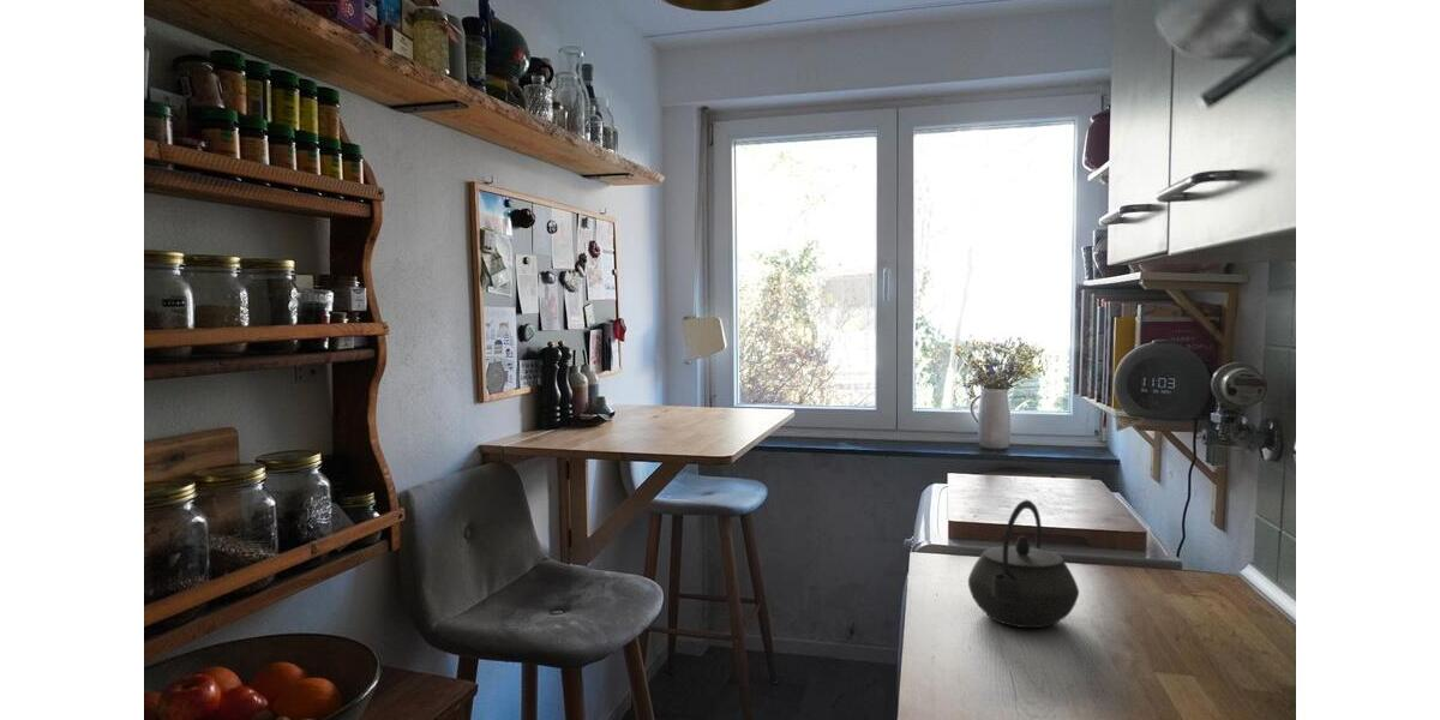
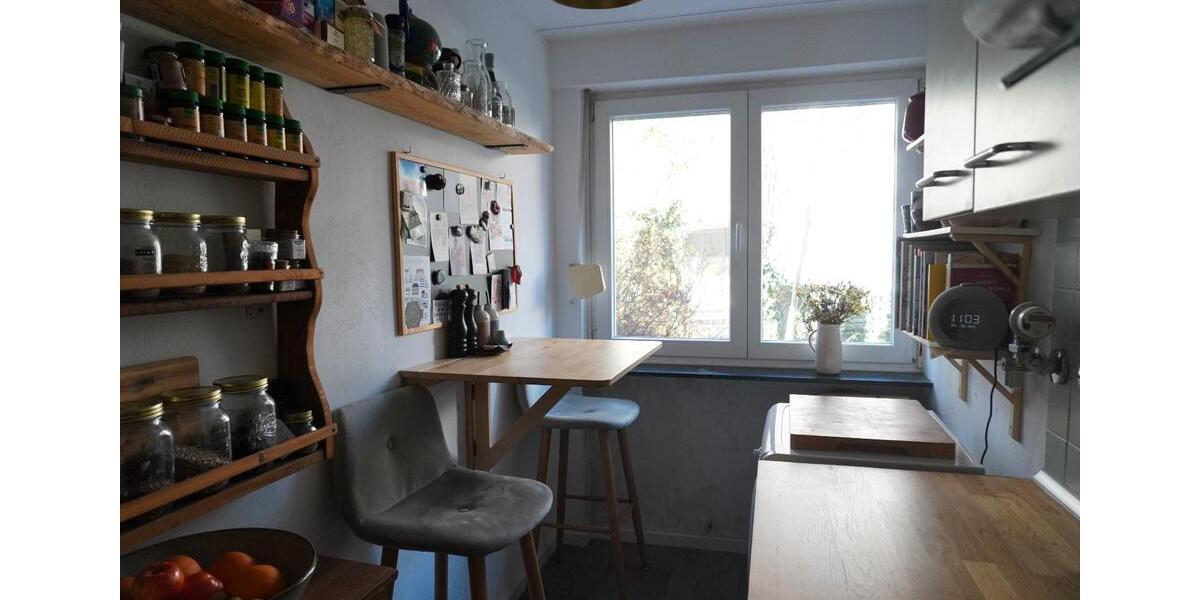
- kettle (1019, 560)
